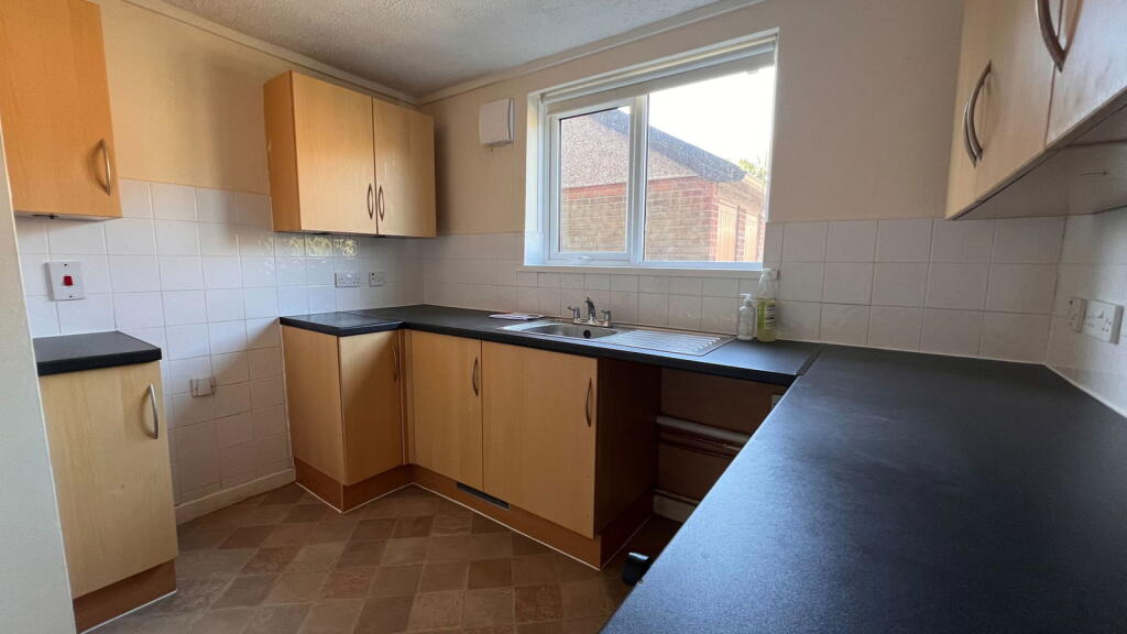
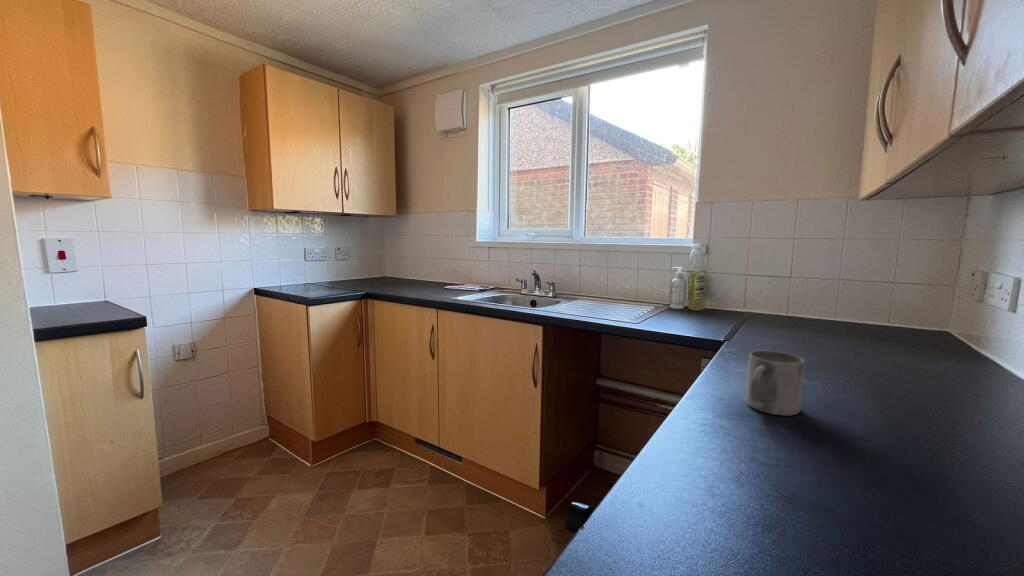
+ mug (769, 383)
